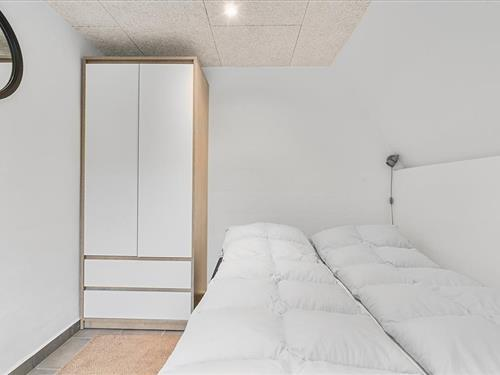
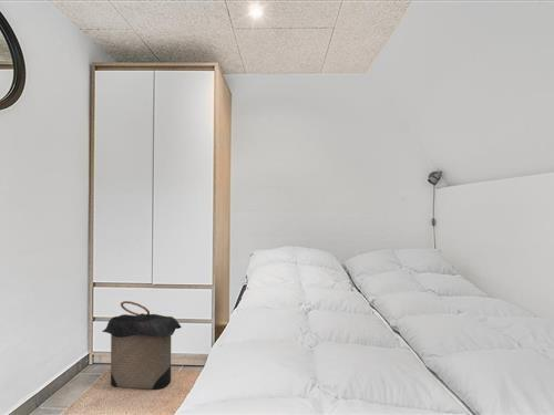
+ laundry hamper (143, 340)
